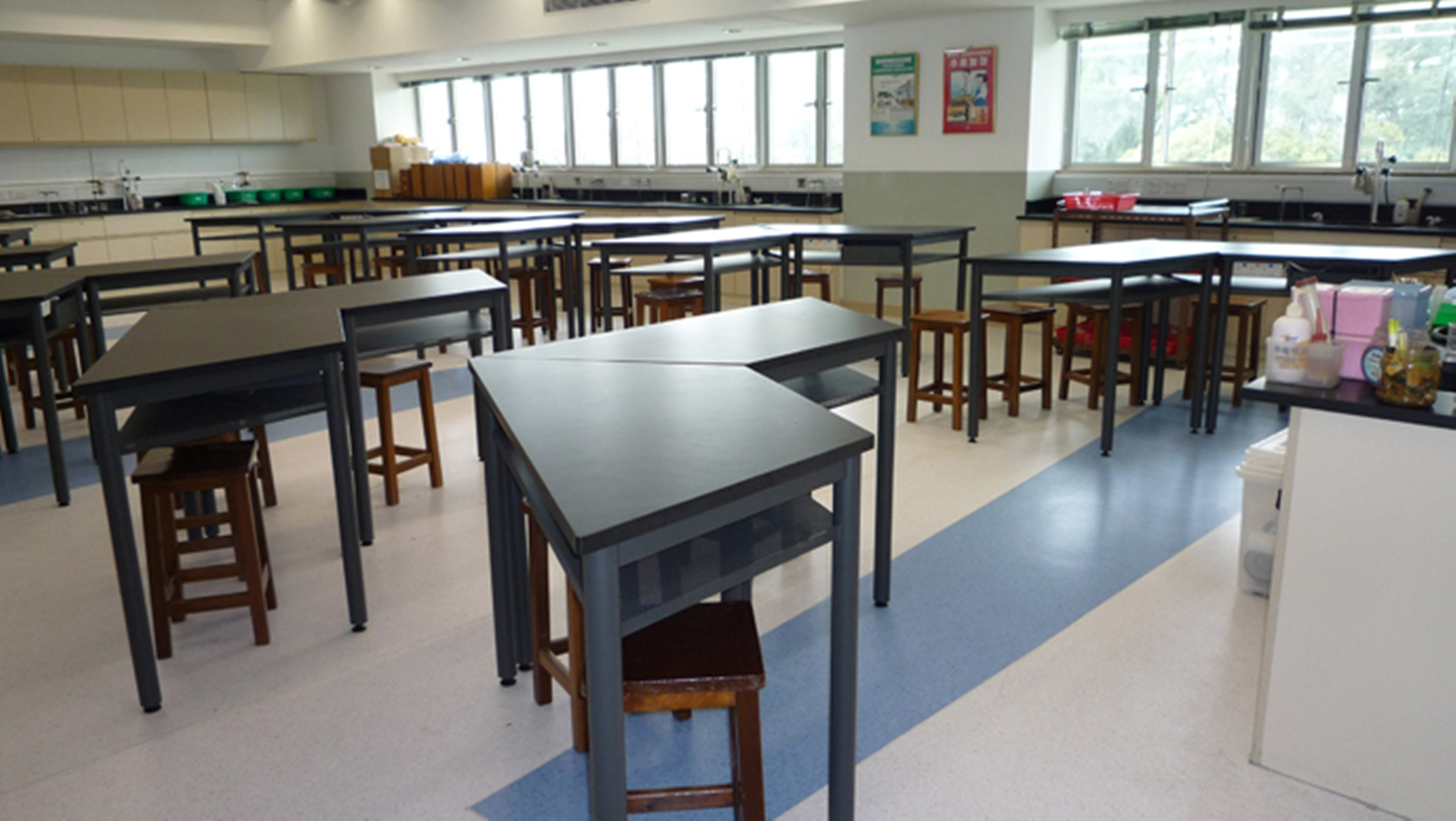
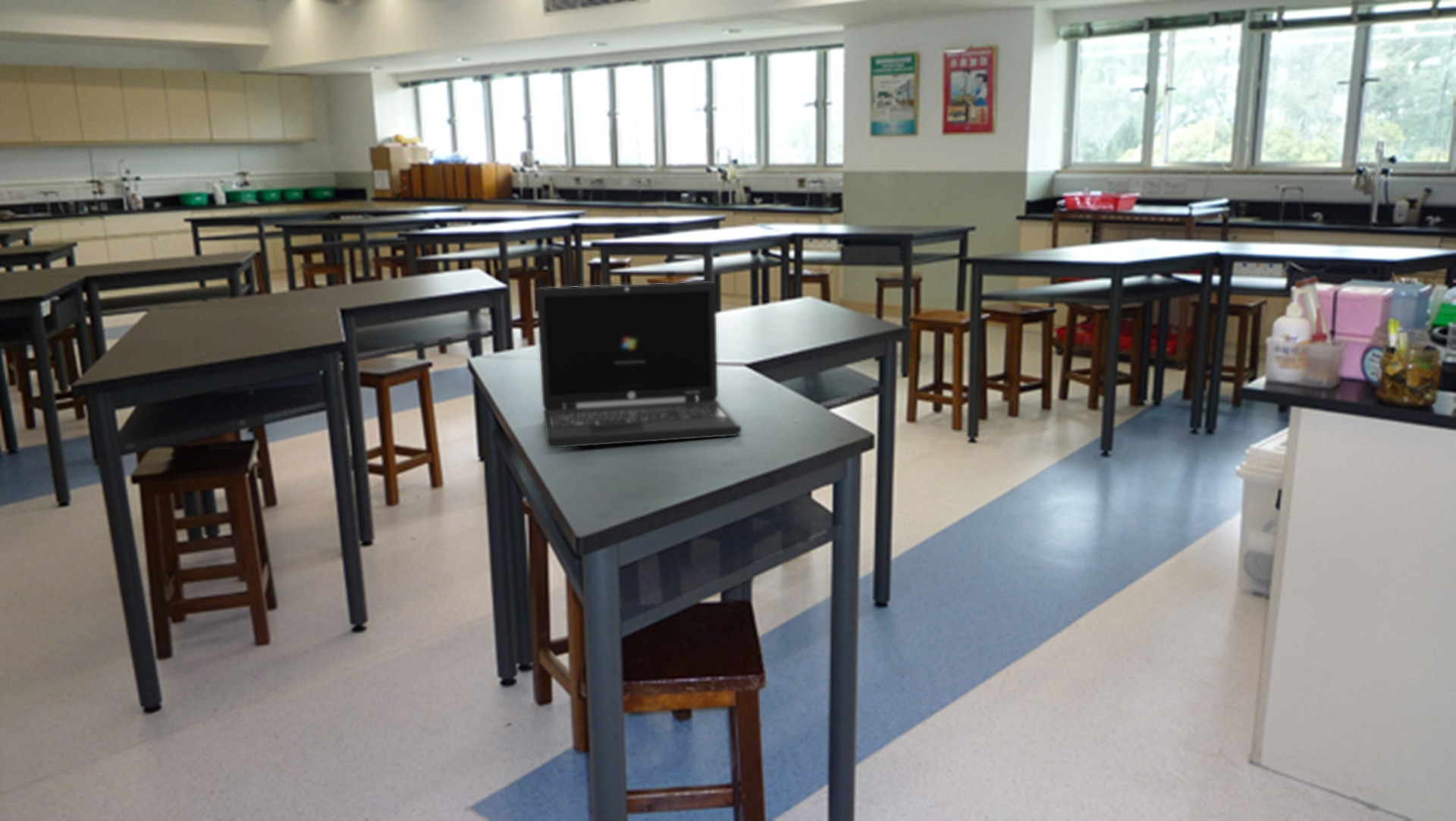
+ laptop (636, 360)
